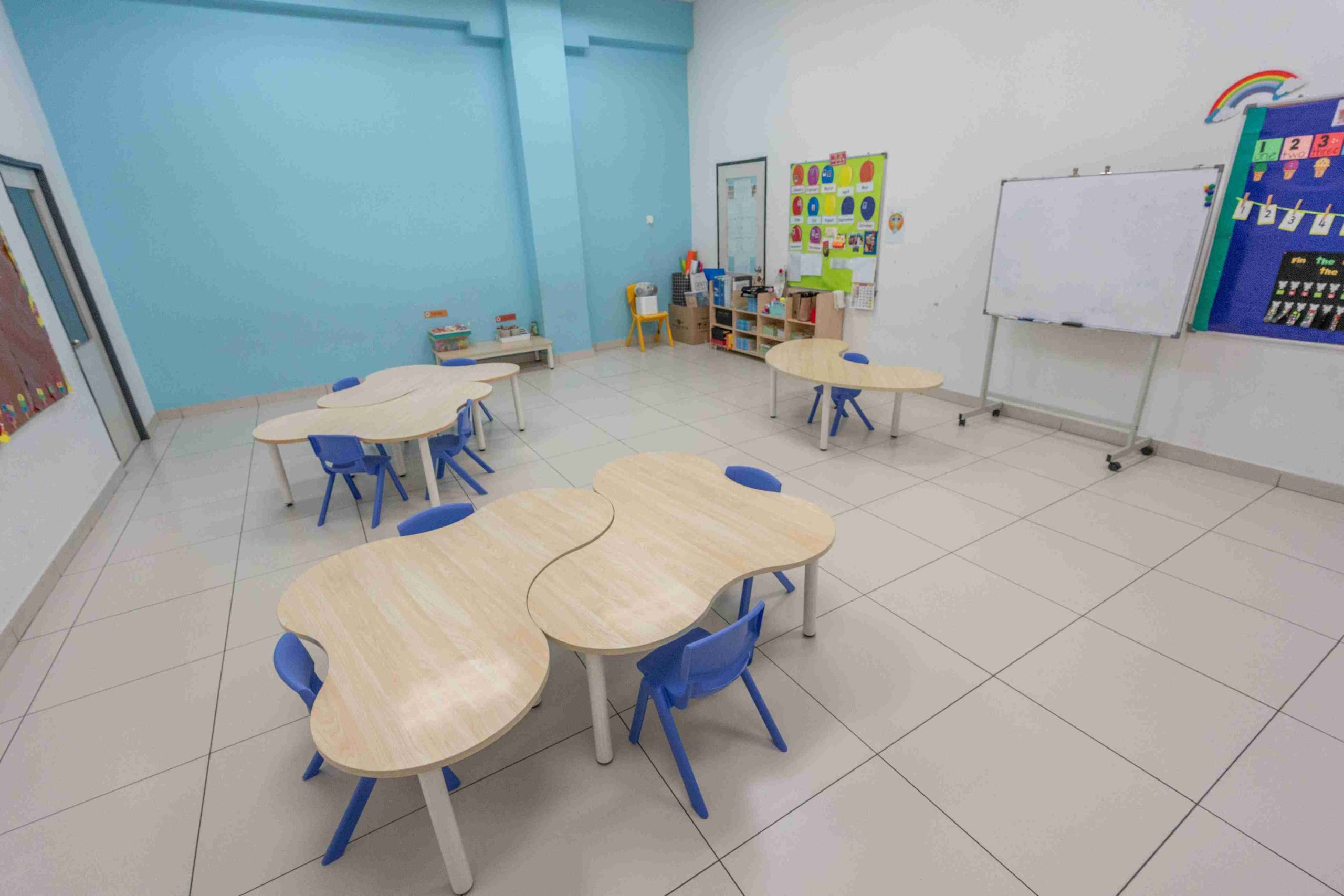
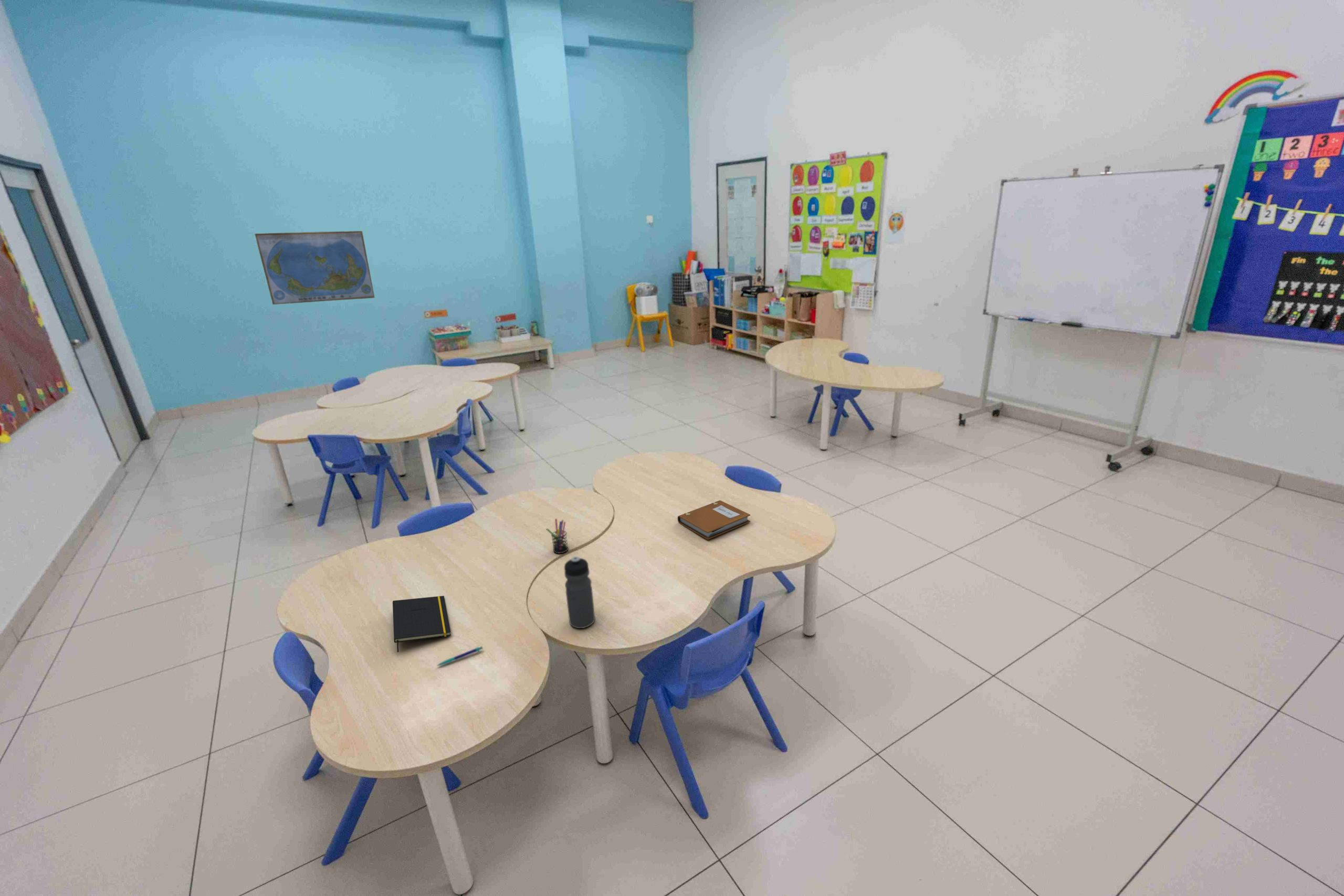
+ pen (459, 656)
+ pen holder (557, 536)
+ notepad (421, 617)
+ notebook (715, 518)
+ world map (318, 267)
+ water bottle (579, 590)
